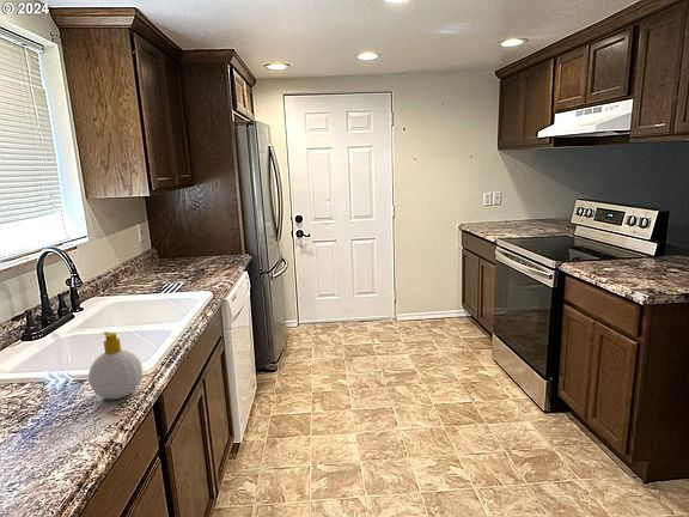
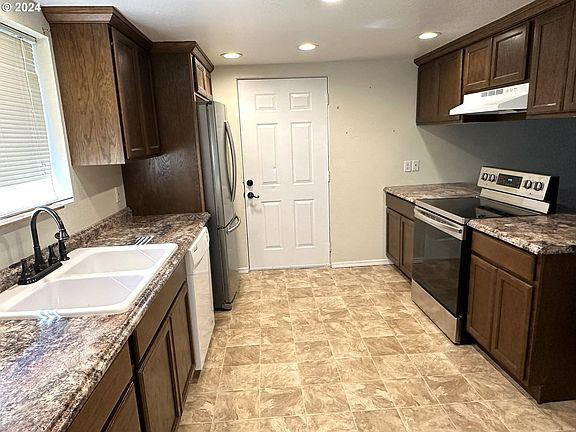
- soap bottle (115, 364)
